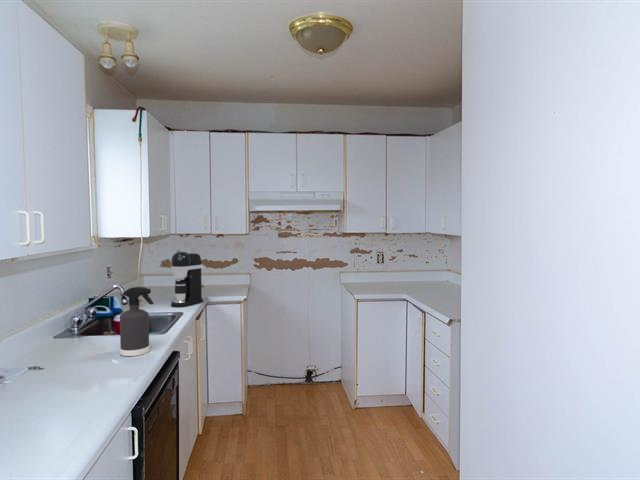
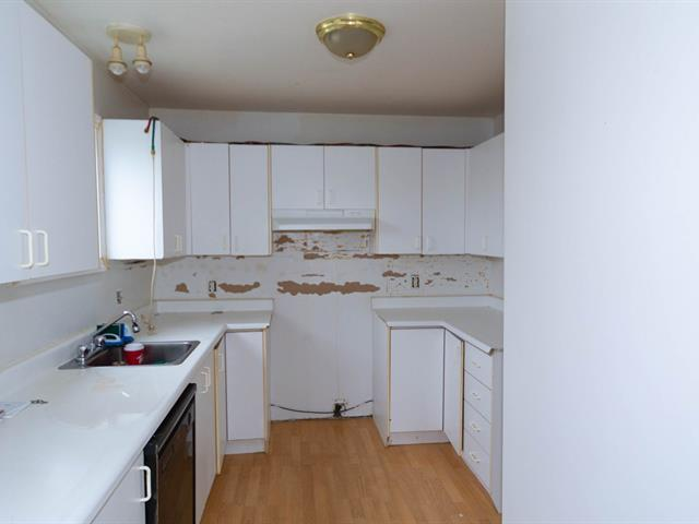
- coffee maker (187, 277)
- spray bottle (136, 319)
